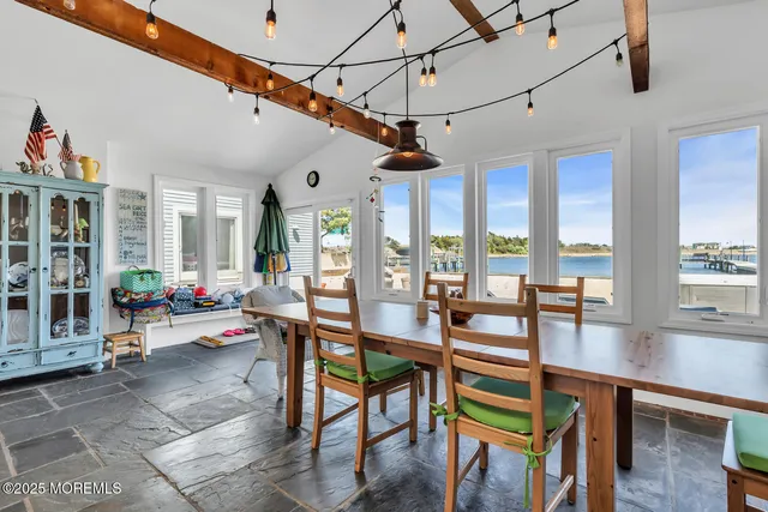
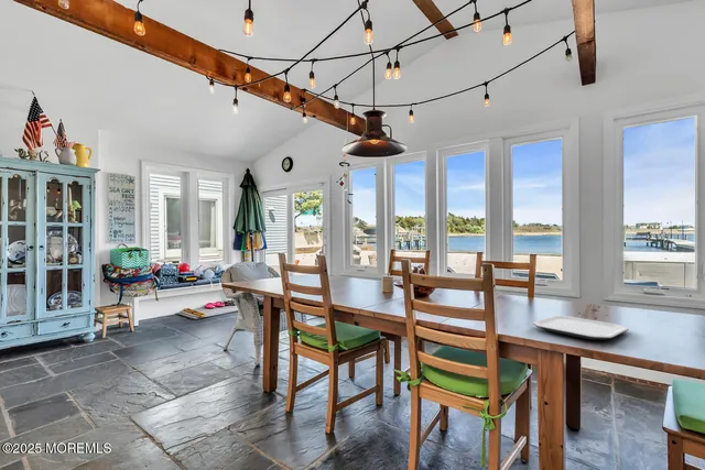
+ plate (578, 327)
